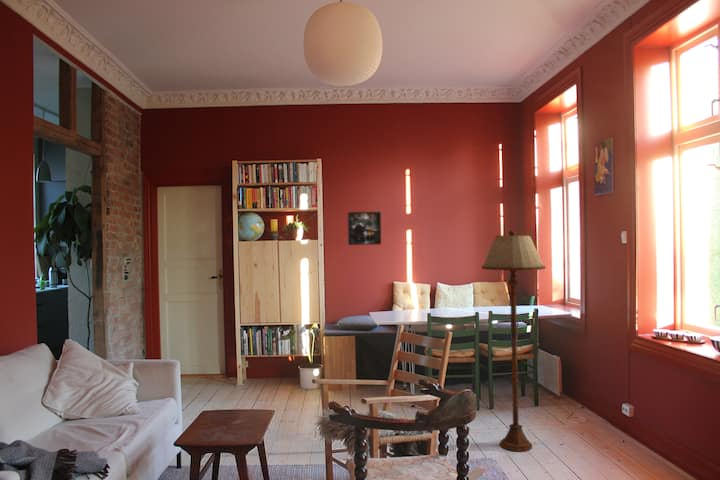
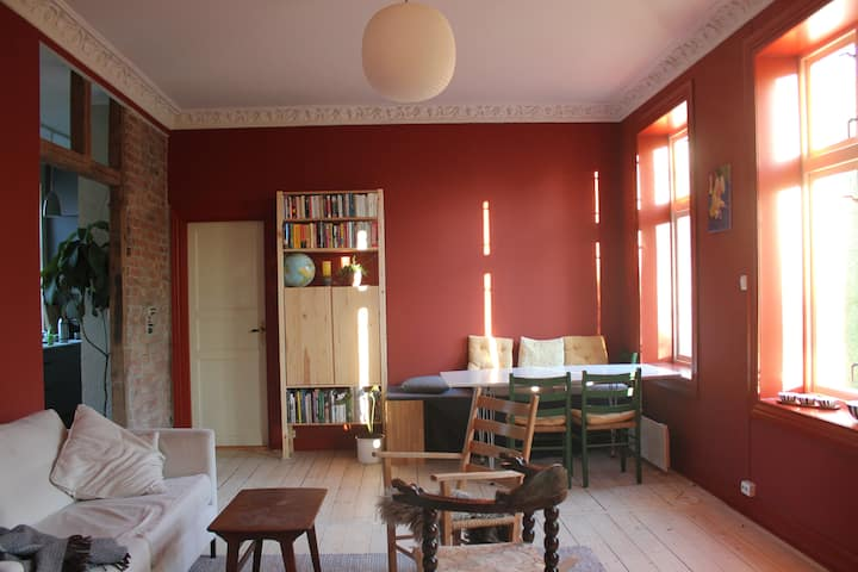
- floor lamp (514, 337)
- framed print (364, 228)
